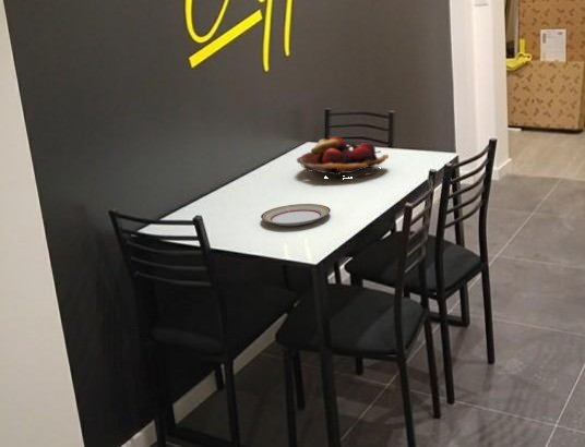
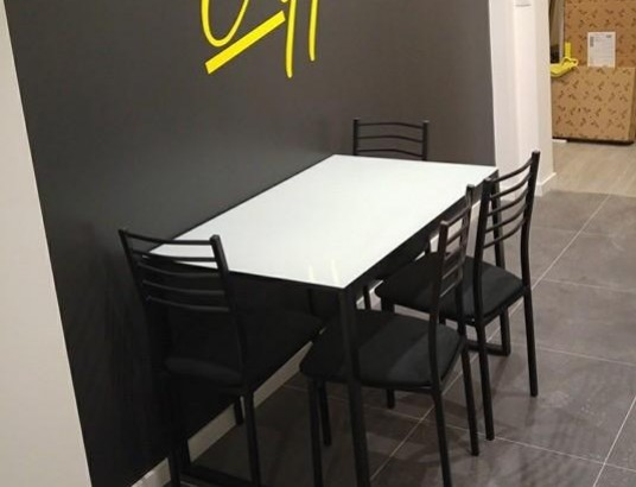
- fruit basket (339, 156)
- plate (296, 216)
